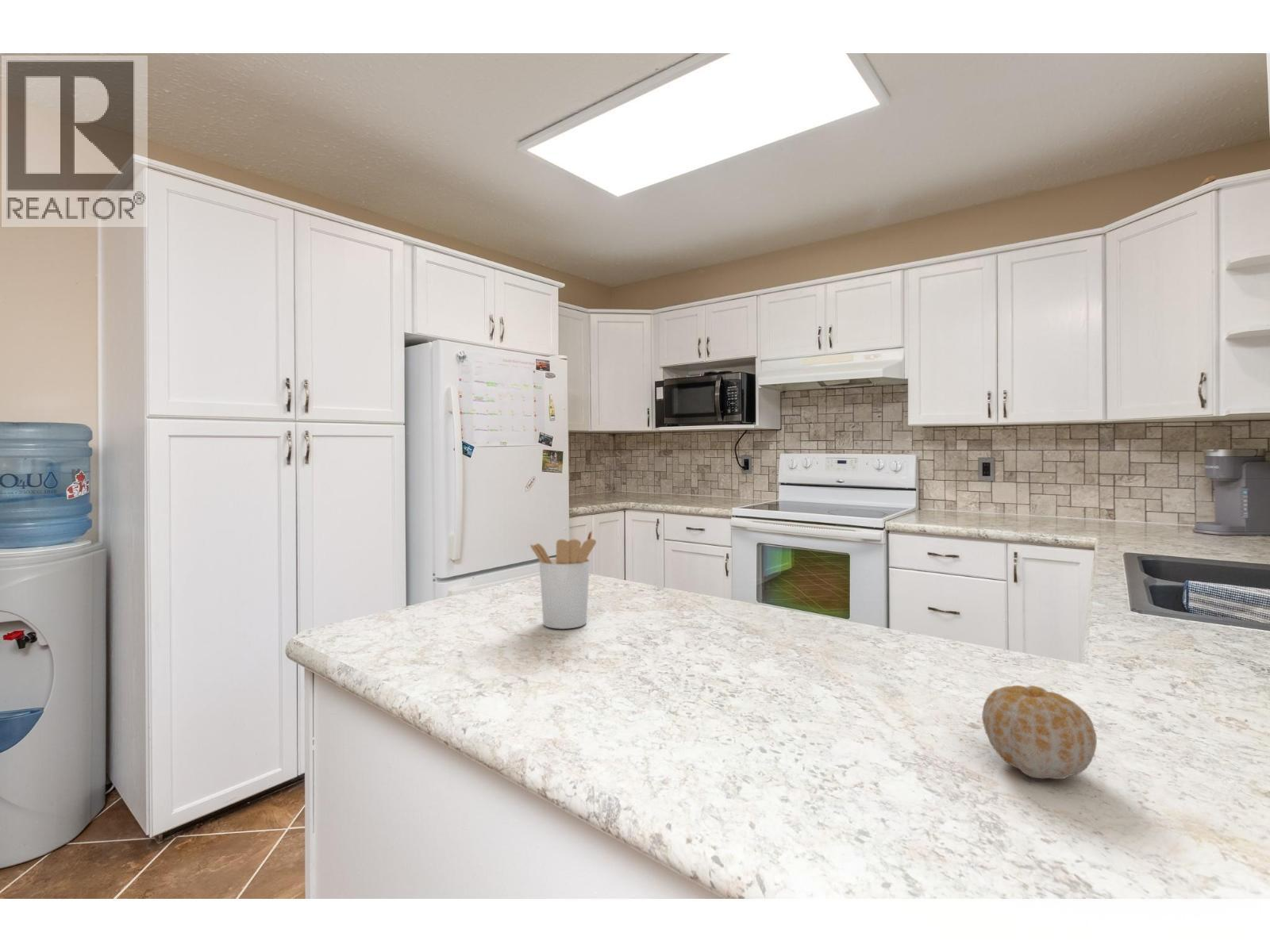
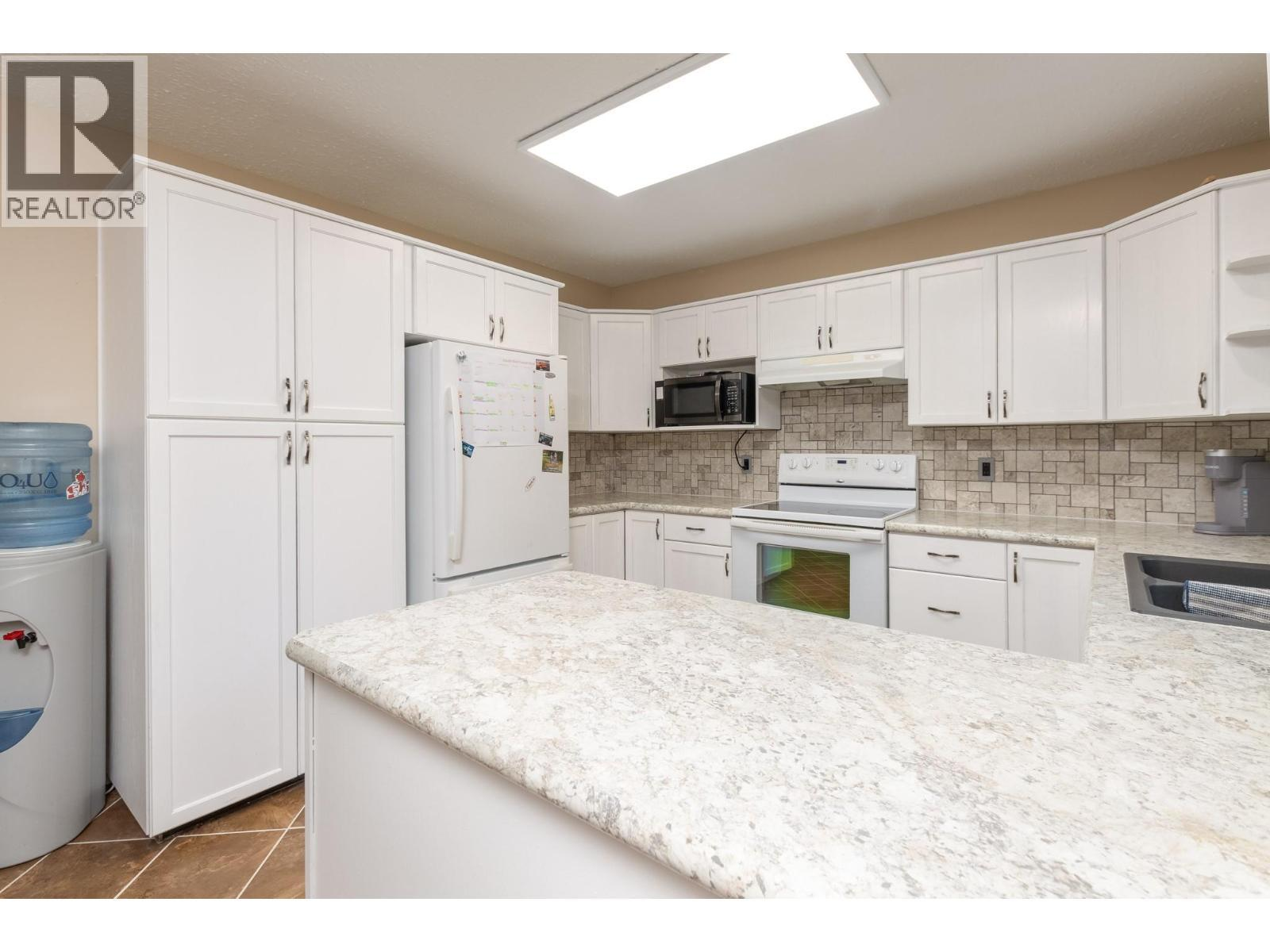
- utensil holder (568, 578)
- fruit (1036, 731)
